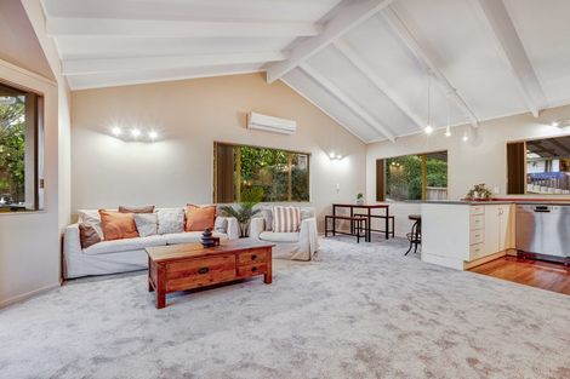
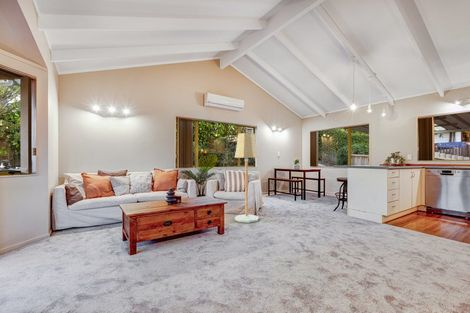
+ floor lamp (246, 176)
